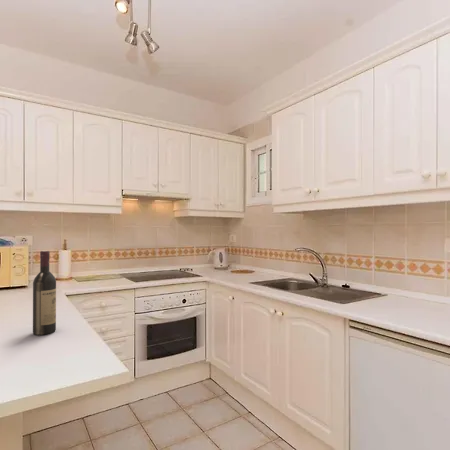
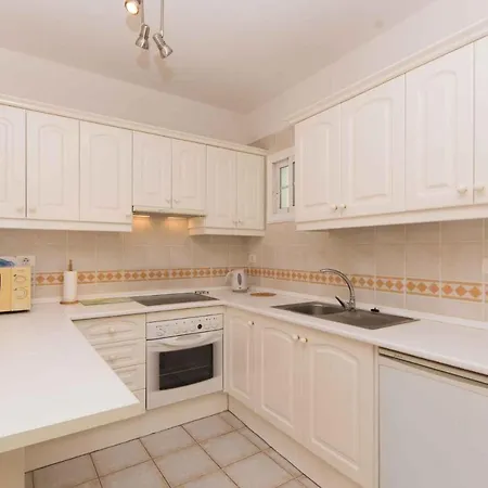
- wine bottle (44, 291)
